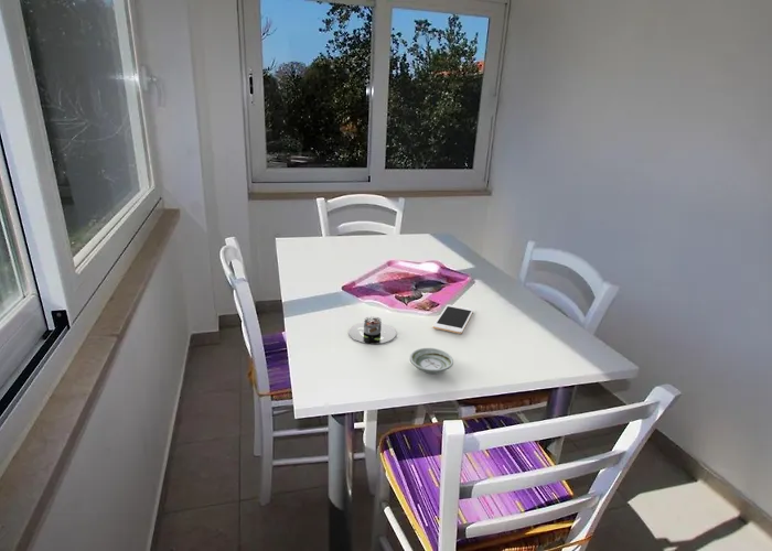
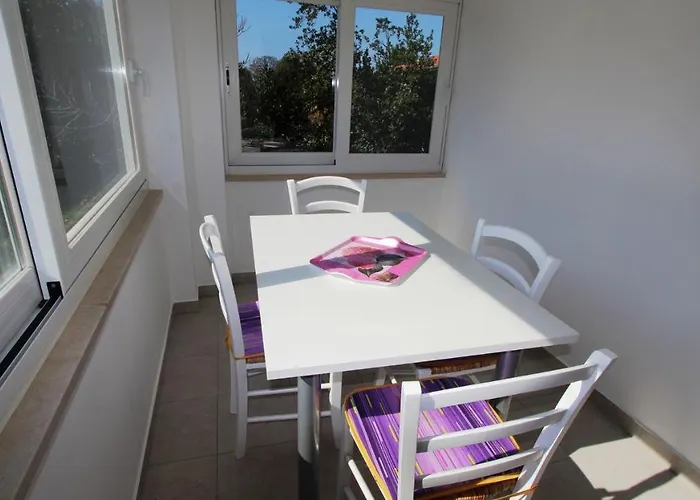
- saucer (430, 363)
- cell phone (453, 317)
- candle (372, 325)
